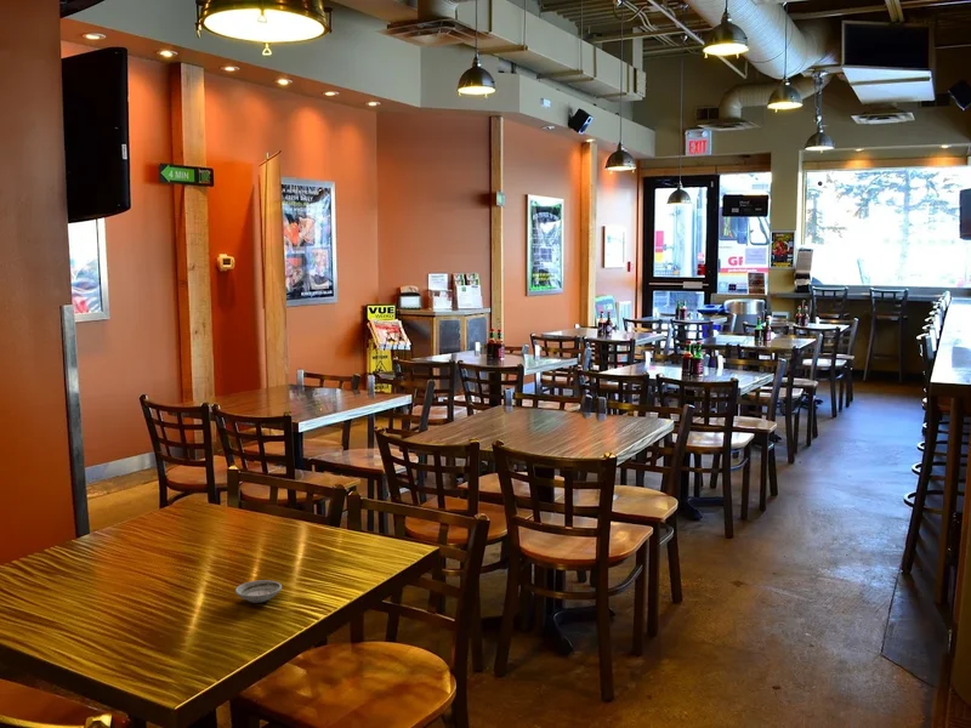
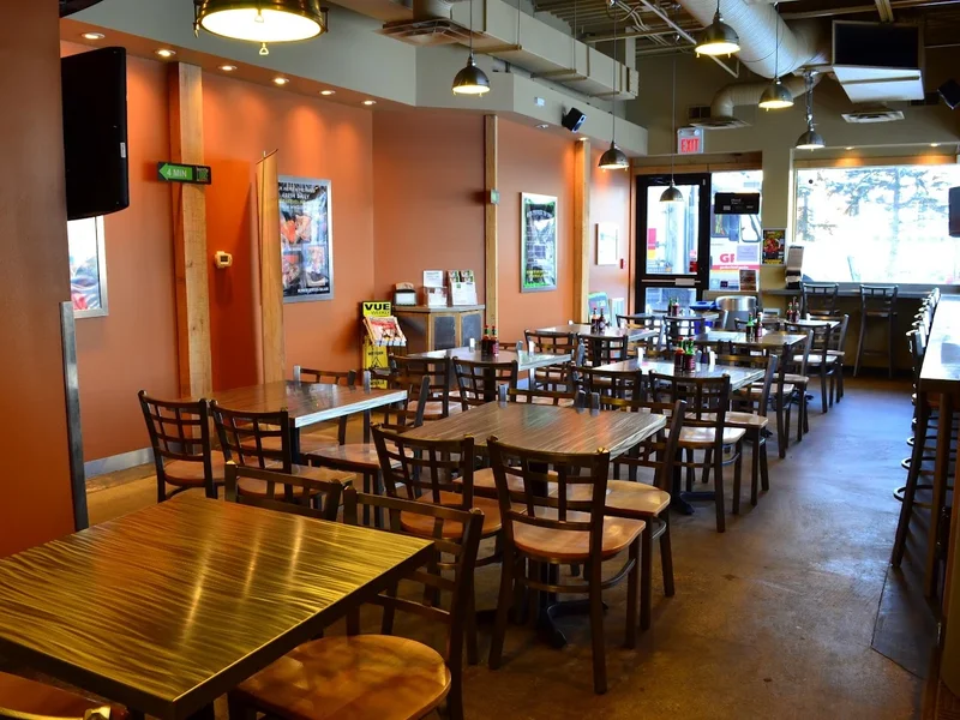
- saucer (259, 592)
